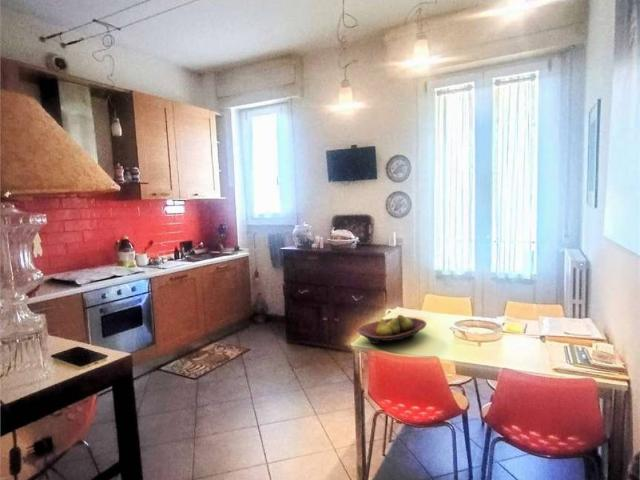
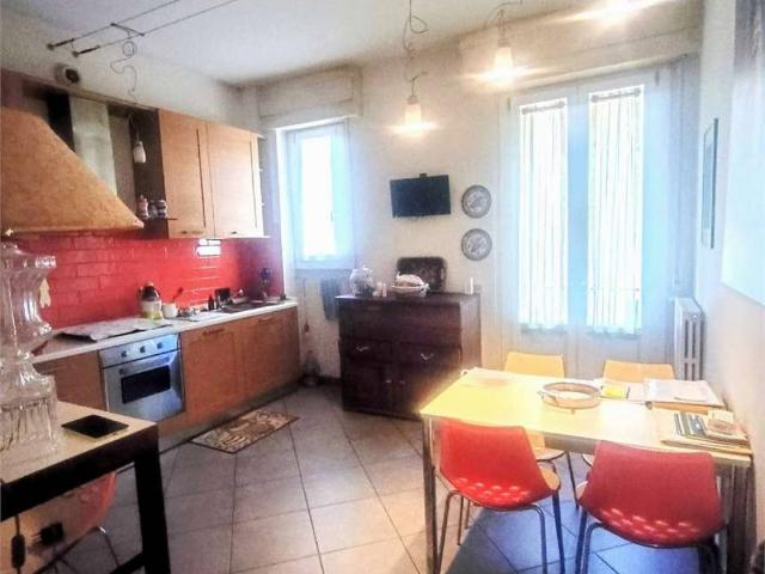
- fruit bowl (392, 327)
